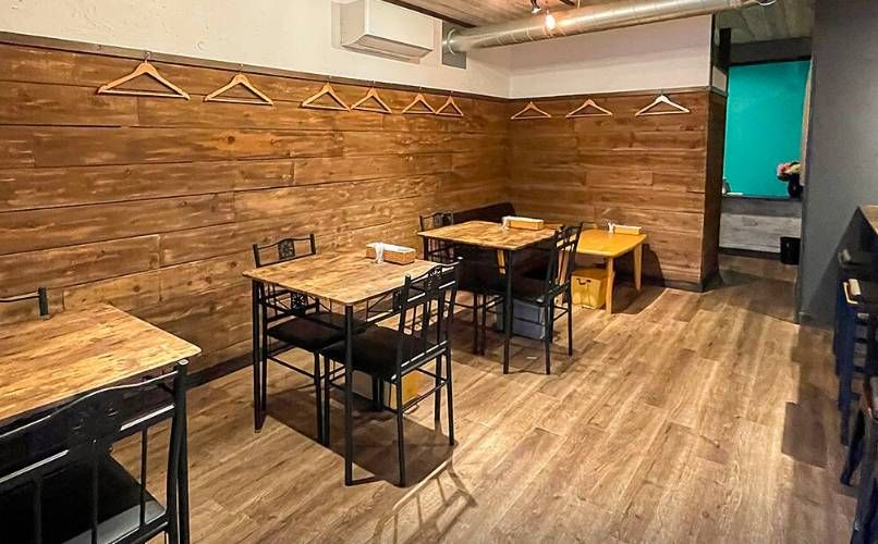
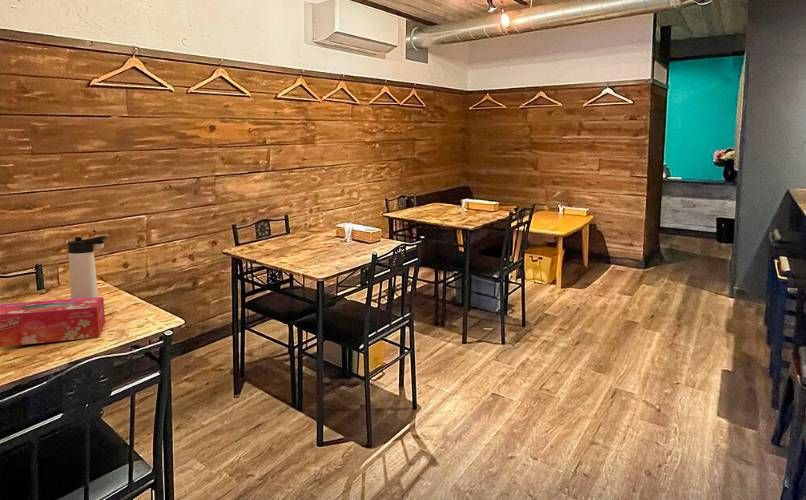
+ tissue box (50, 320)
+ thermos bottle (89, 275)
